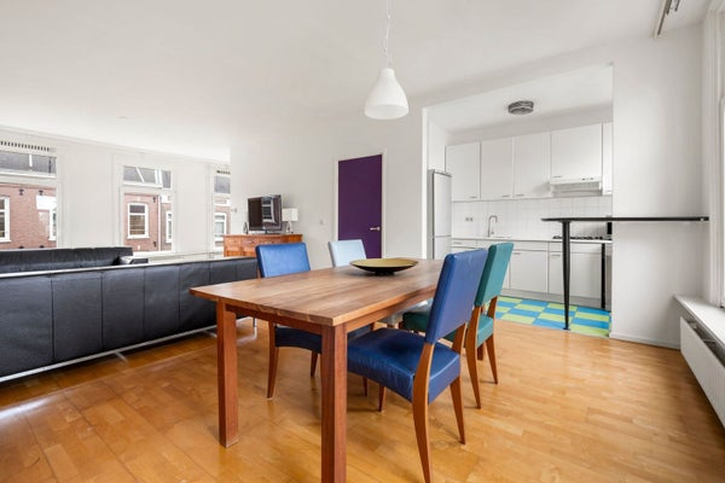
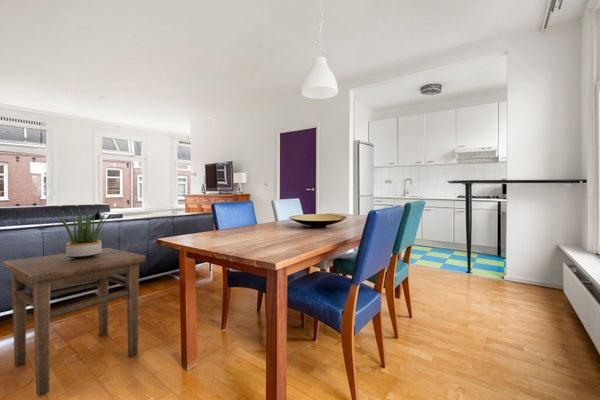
+ potted plant (84, 232)
+ side table (77, 308)
